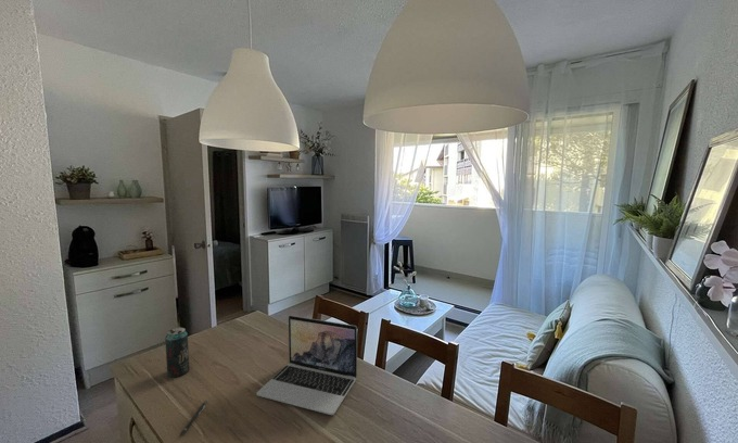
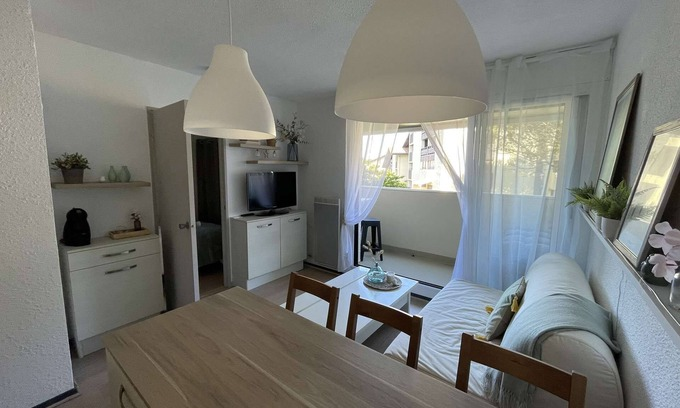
- laptop (308, 359)
- beverage can (177, 351)
- pen (193, 418)
